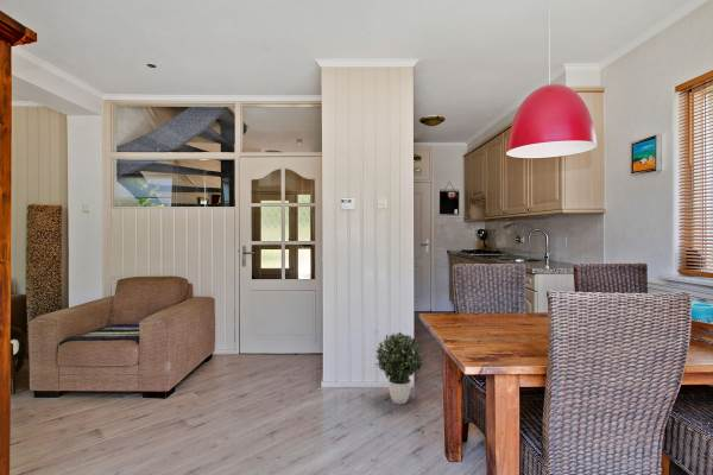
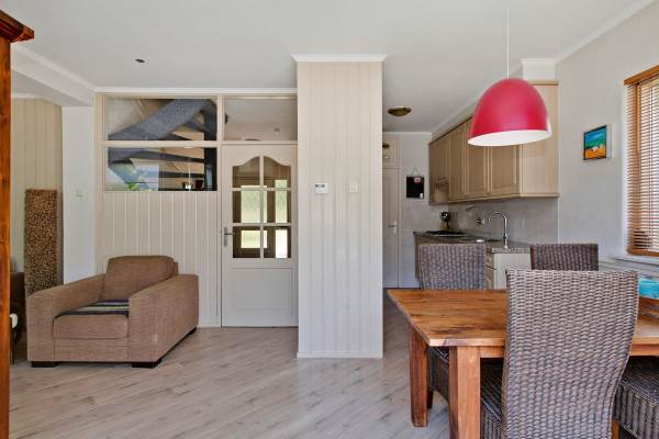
- potted plant (399, 367)
